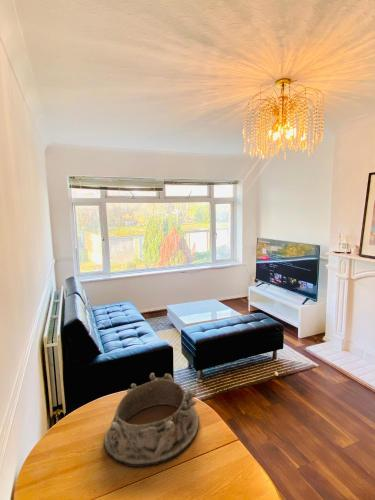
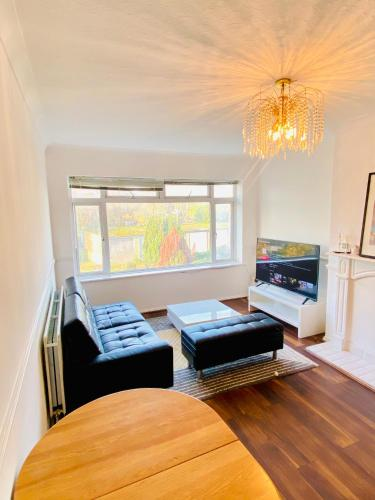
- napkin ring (151, 406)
